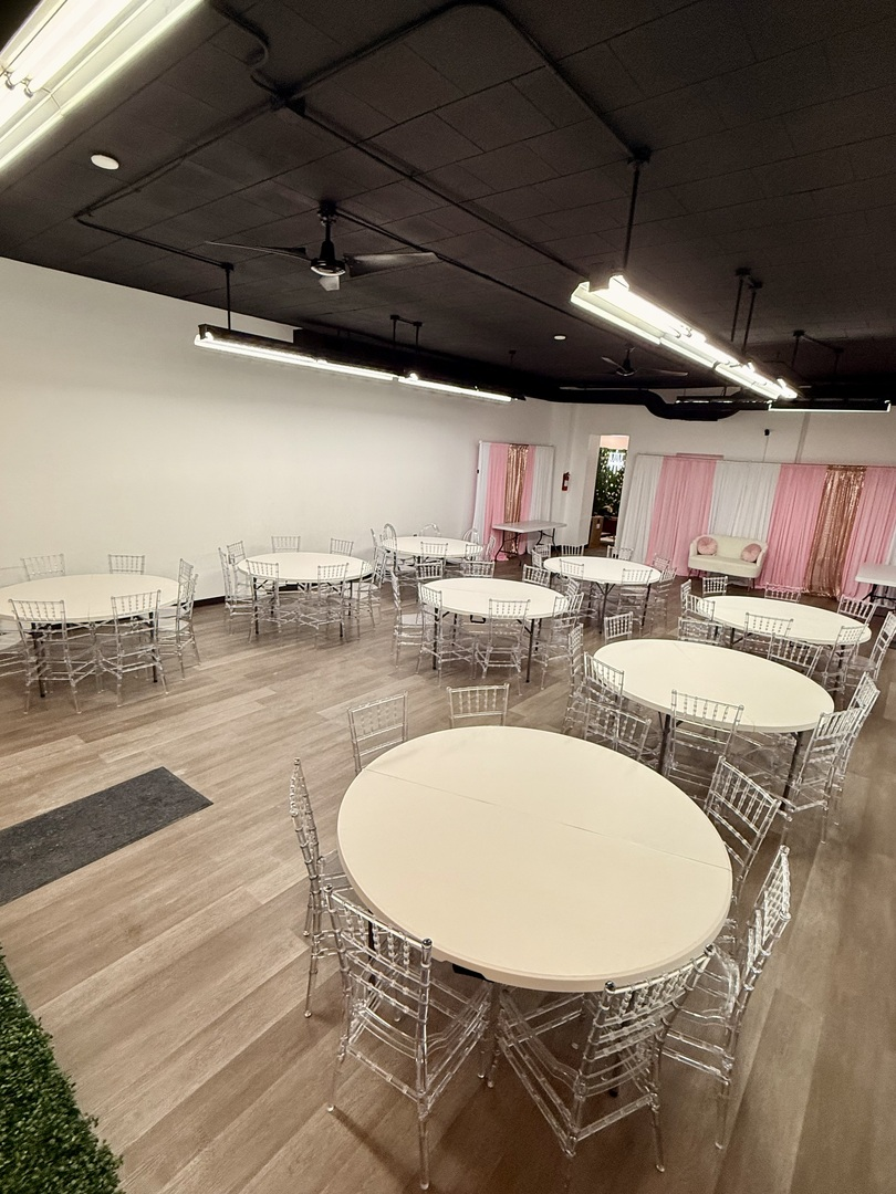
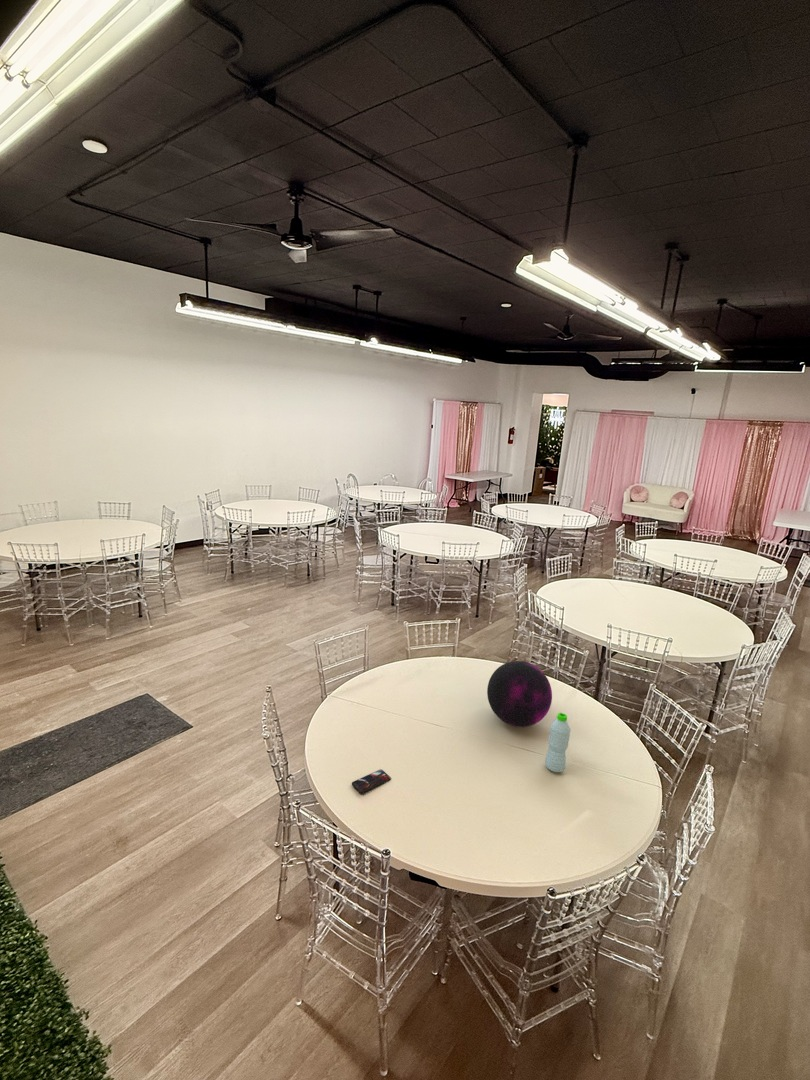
+ water bottle (558, 742)
+ smartphone (371, 781)
+ decorative orb (519, 693)
